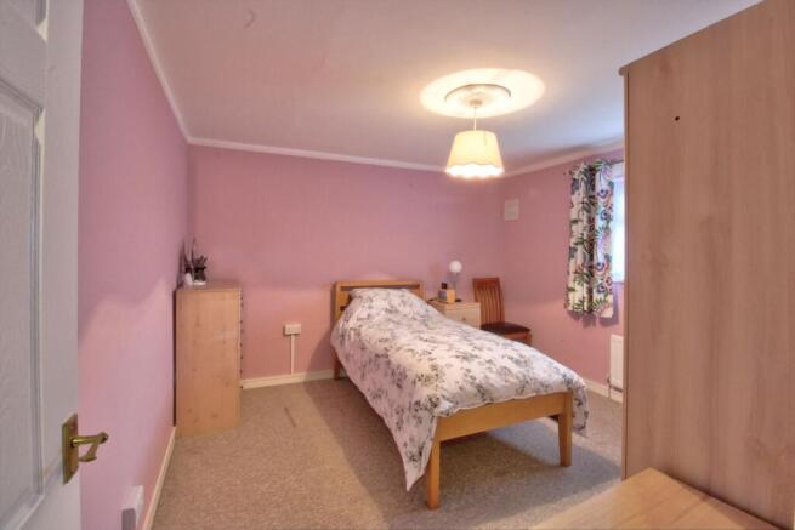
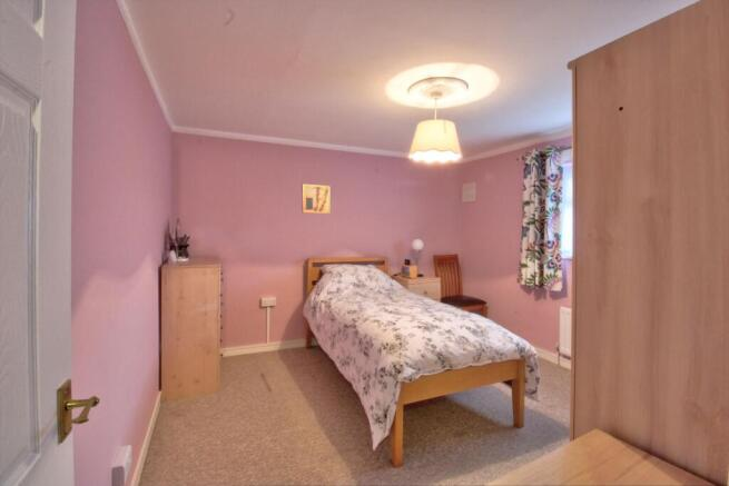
+ wall art (316, 199)
